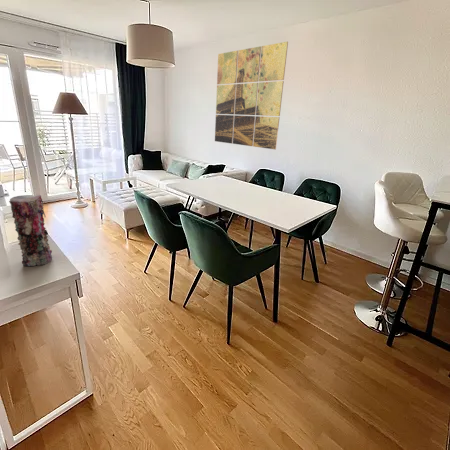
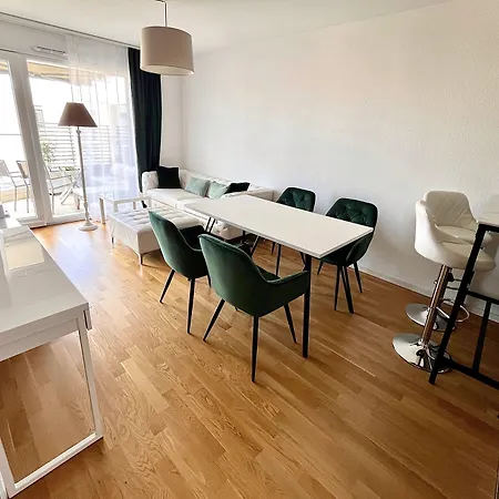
- wall art (245, 99)
- vase (31, 231)
